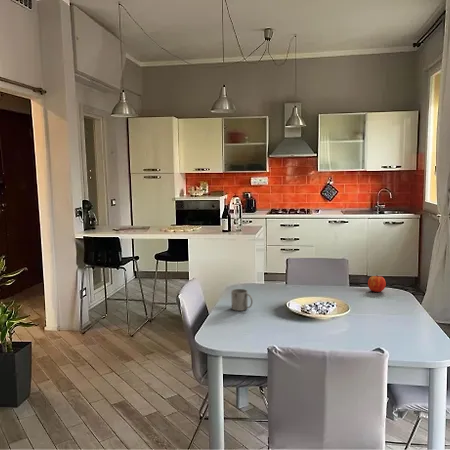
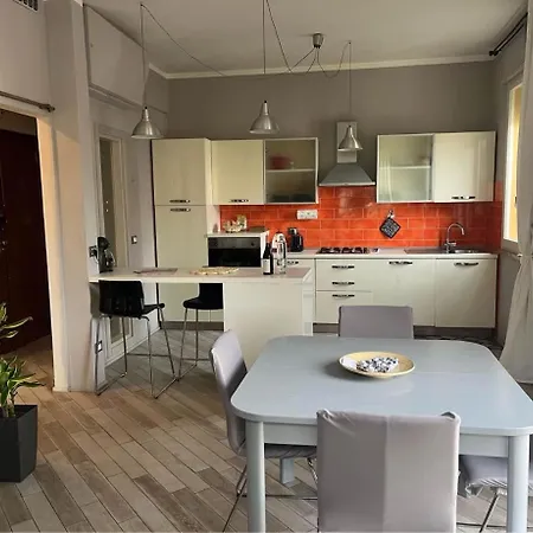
- apple (376, 282)
- mug (242, 300)
